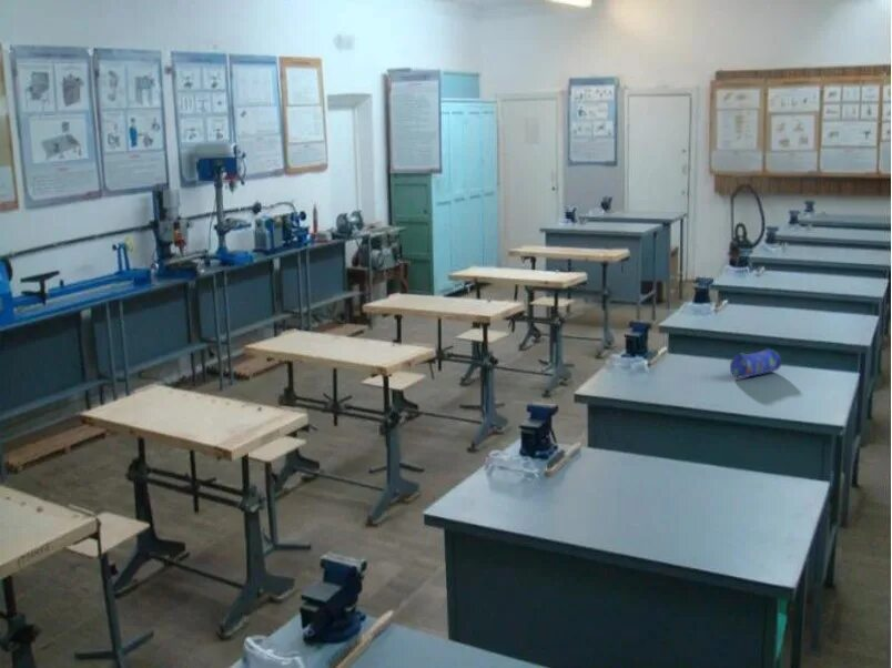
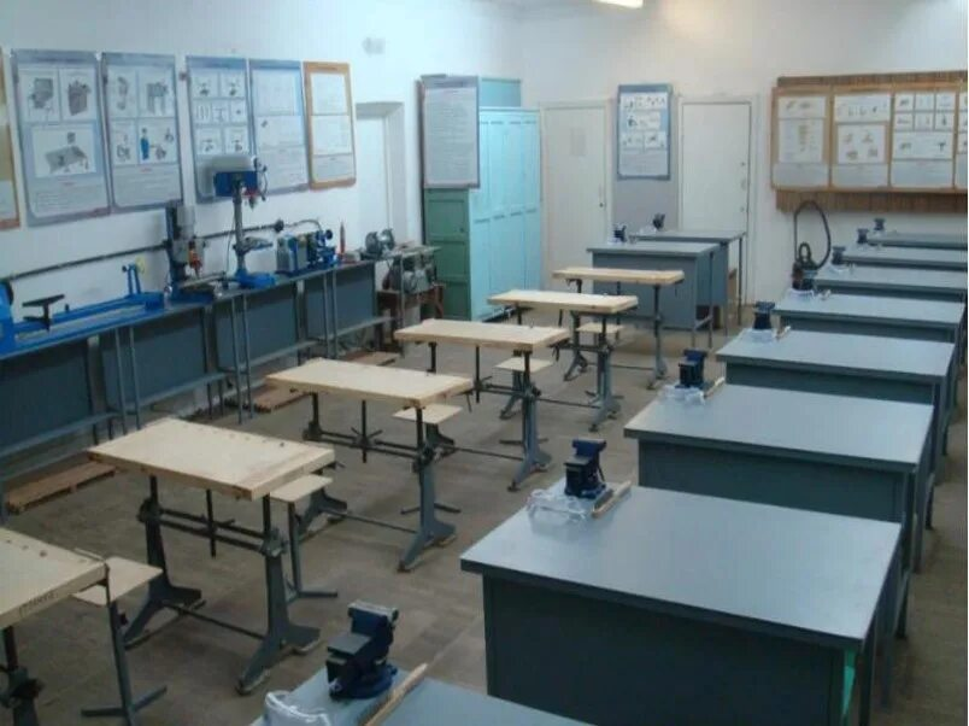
- pencil case (754, 362)
